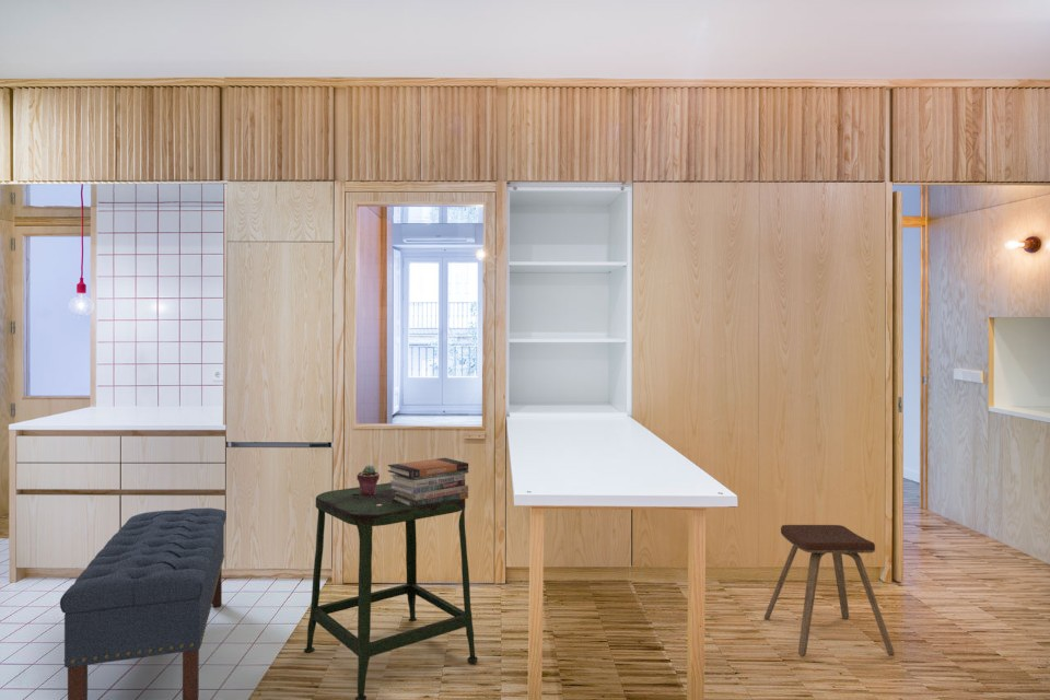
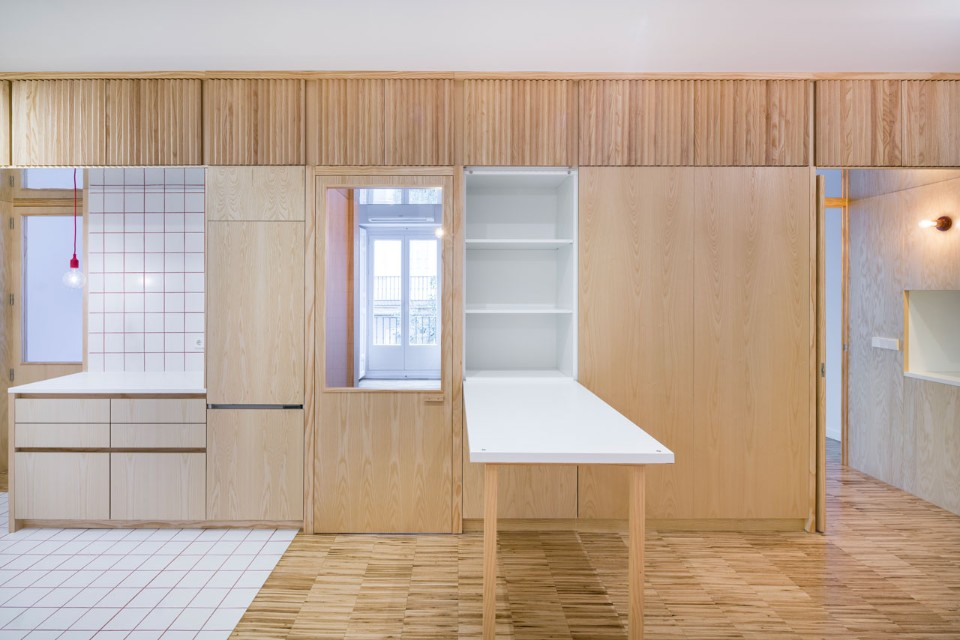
- stool (392, 587)
- music stool (816, 583)
- book stack (429, 480)
- bench (160, 597)
- potted succulent (368, 478)
